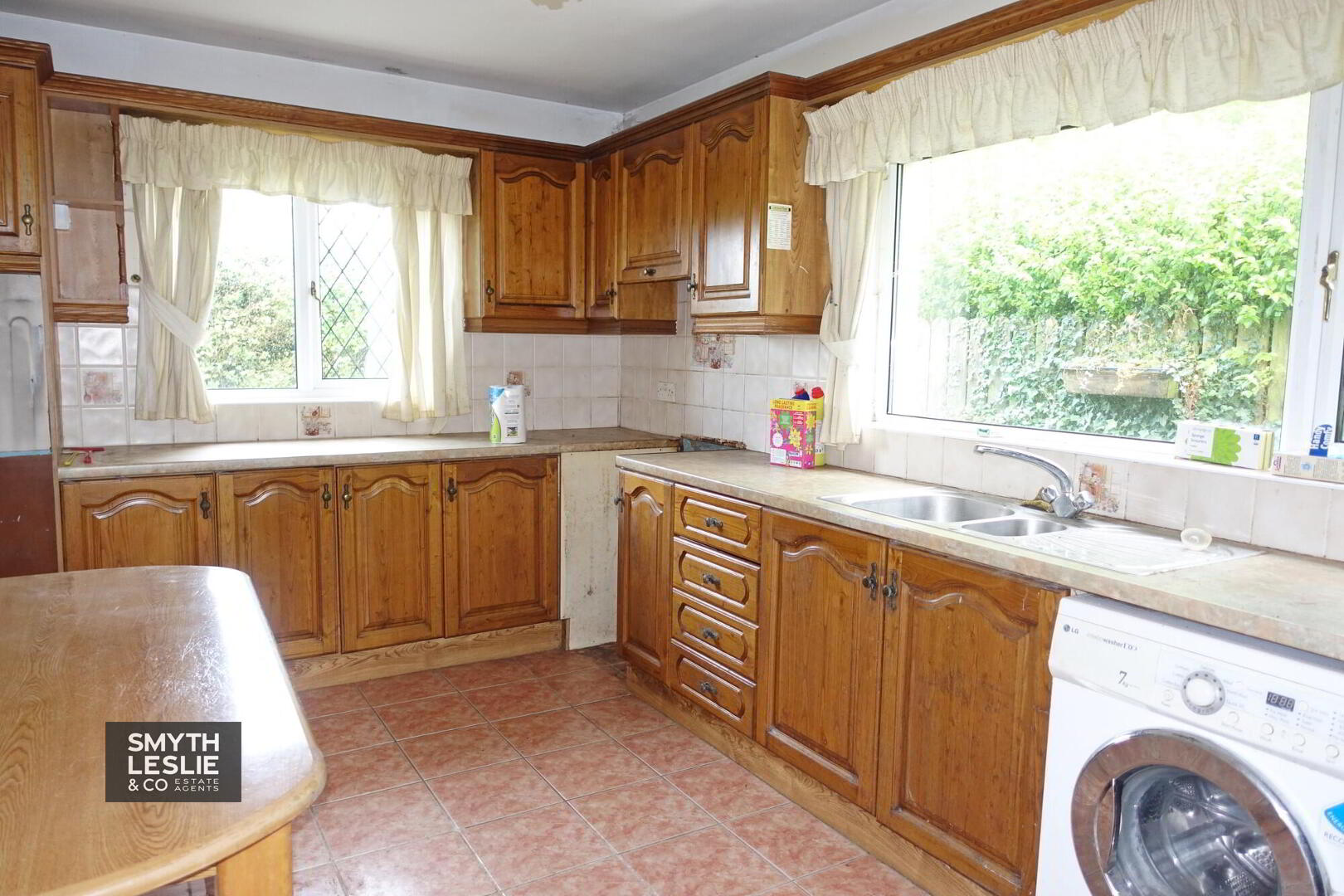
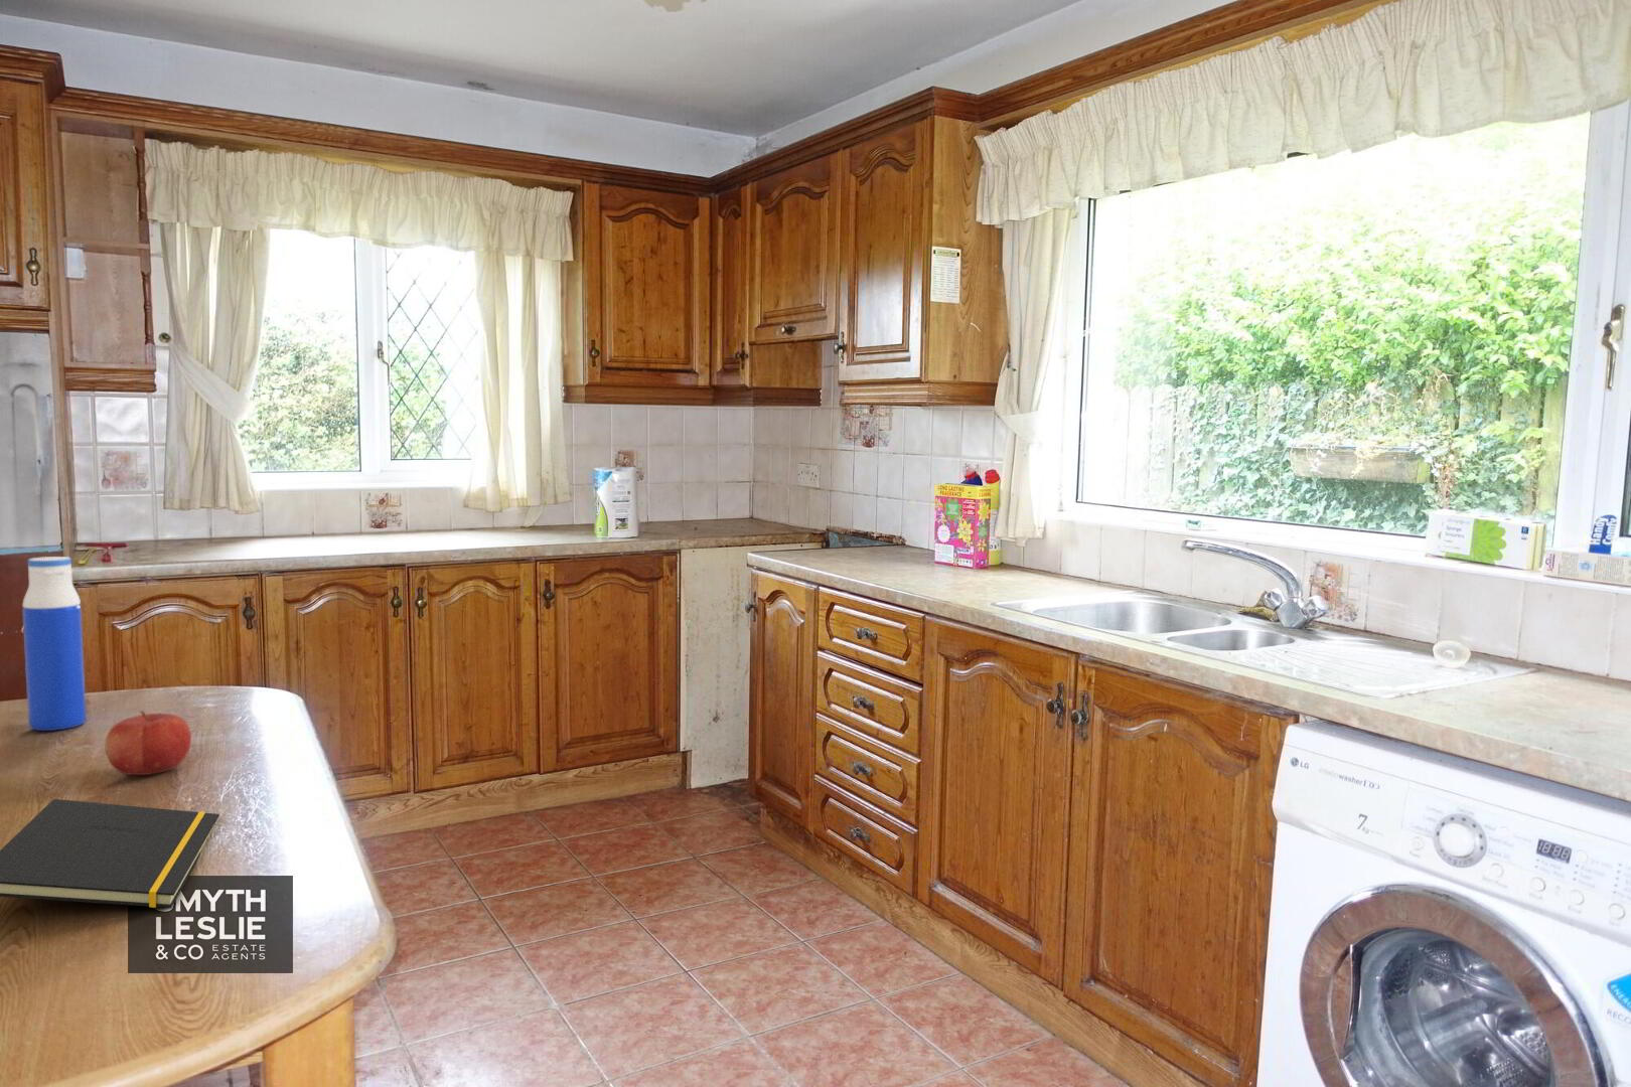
+ notepad (108, 849)
+ water bottle (53, 642)
+ fruit (149, 740)
